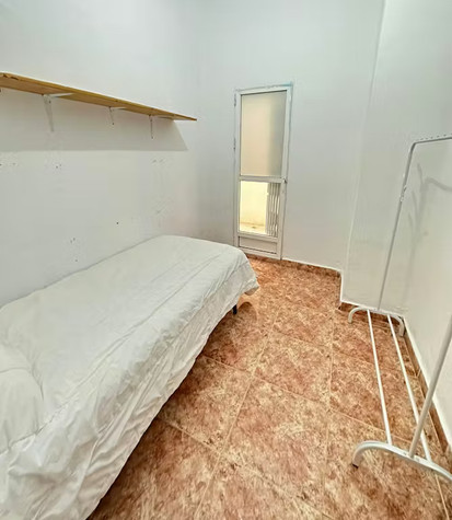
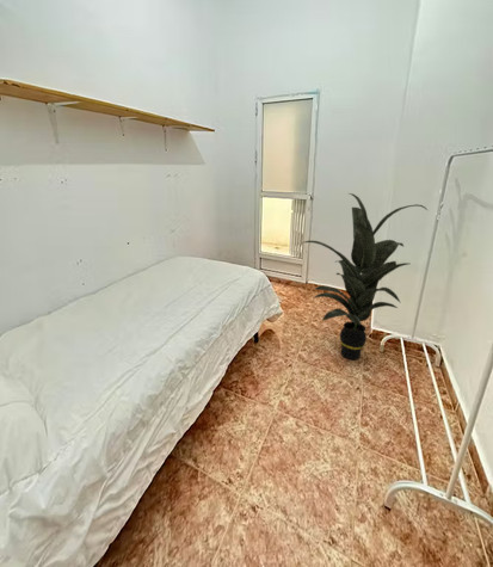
+ indoor plant (356, 279)
